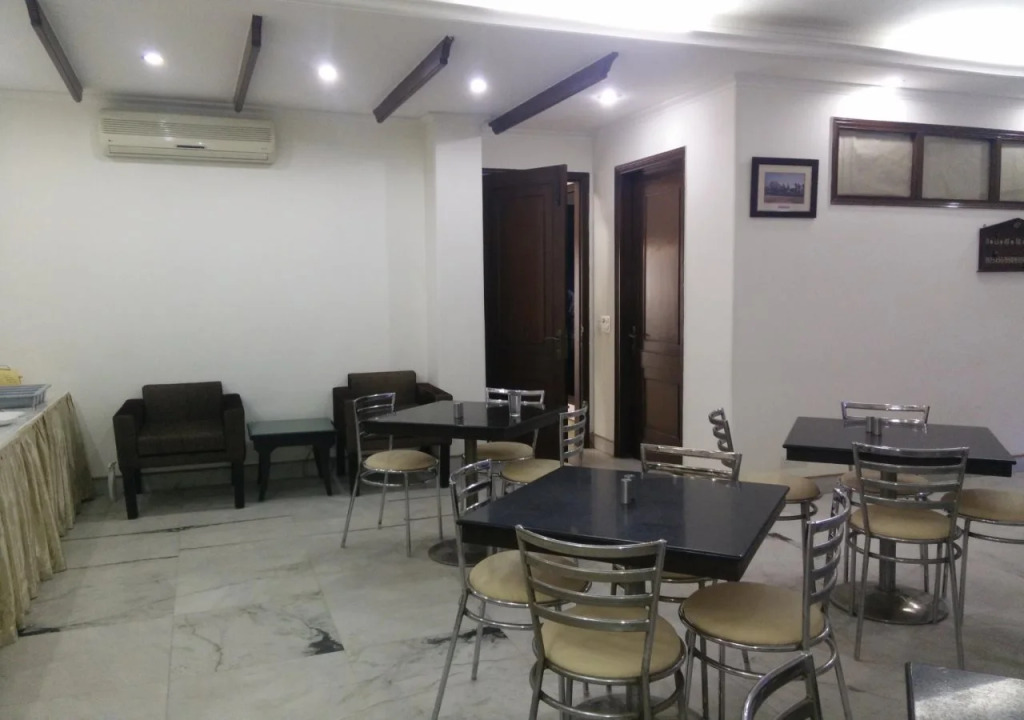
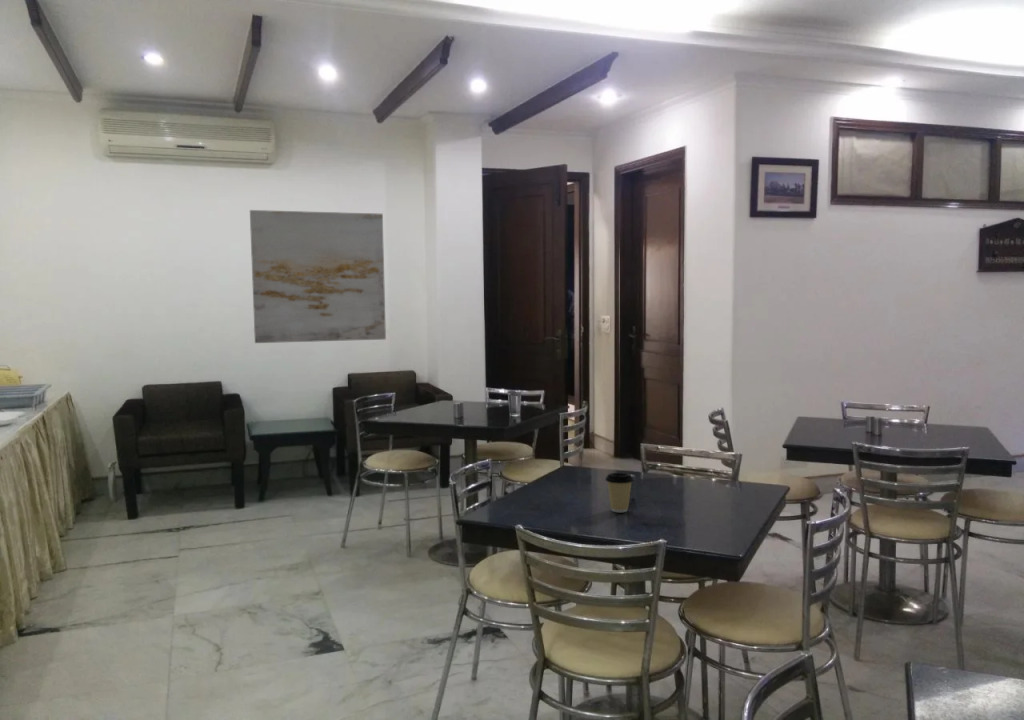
+ coffee cup (619, 492)
+ wall art (319, 277)
